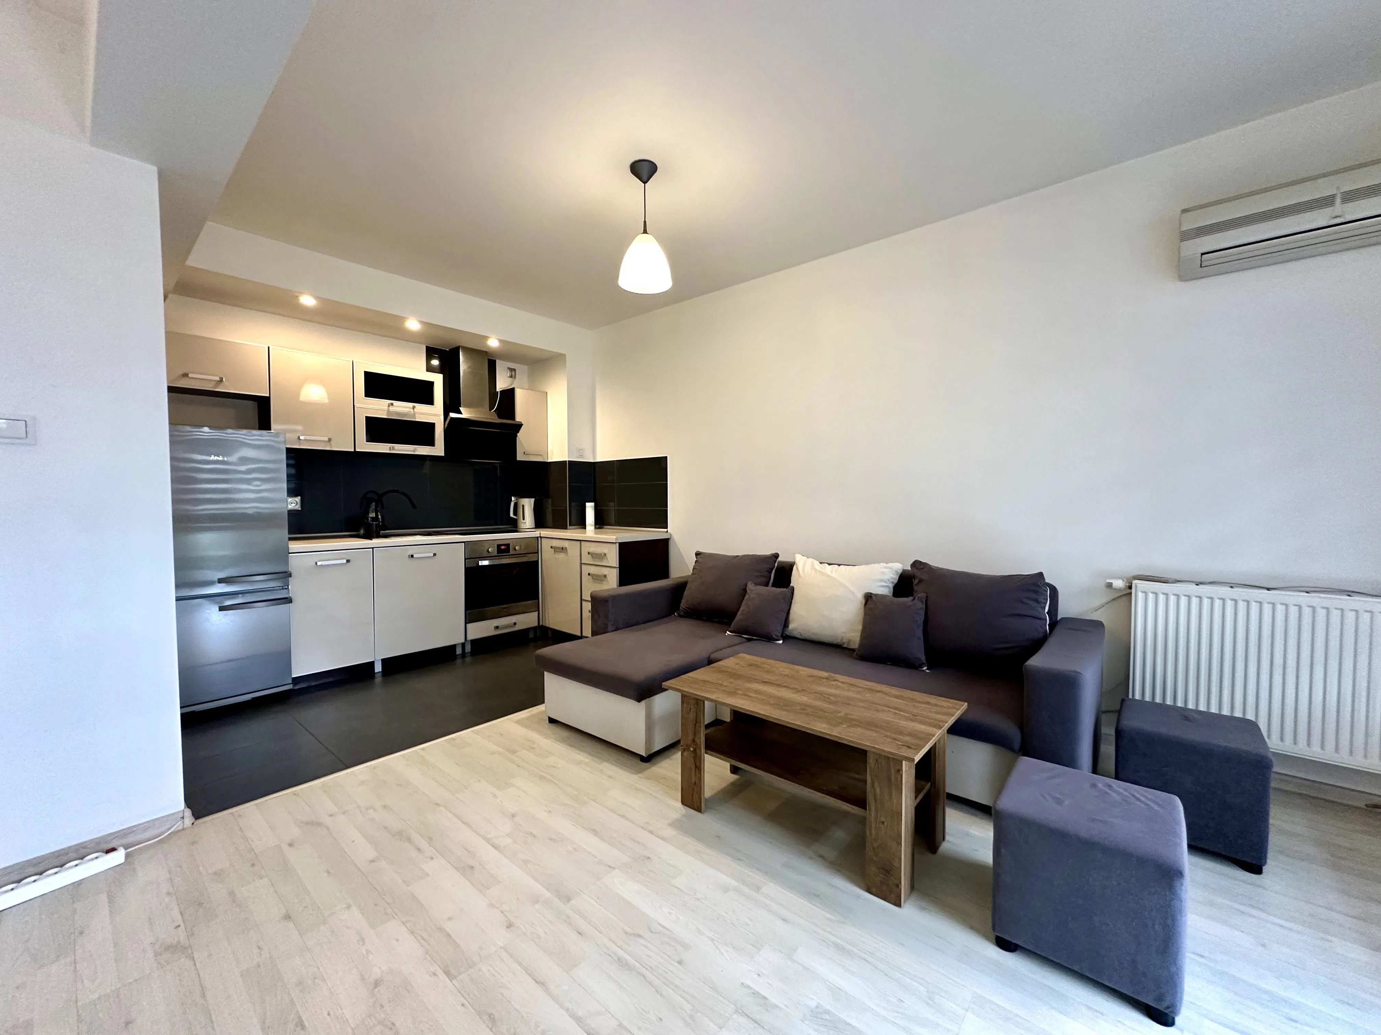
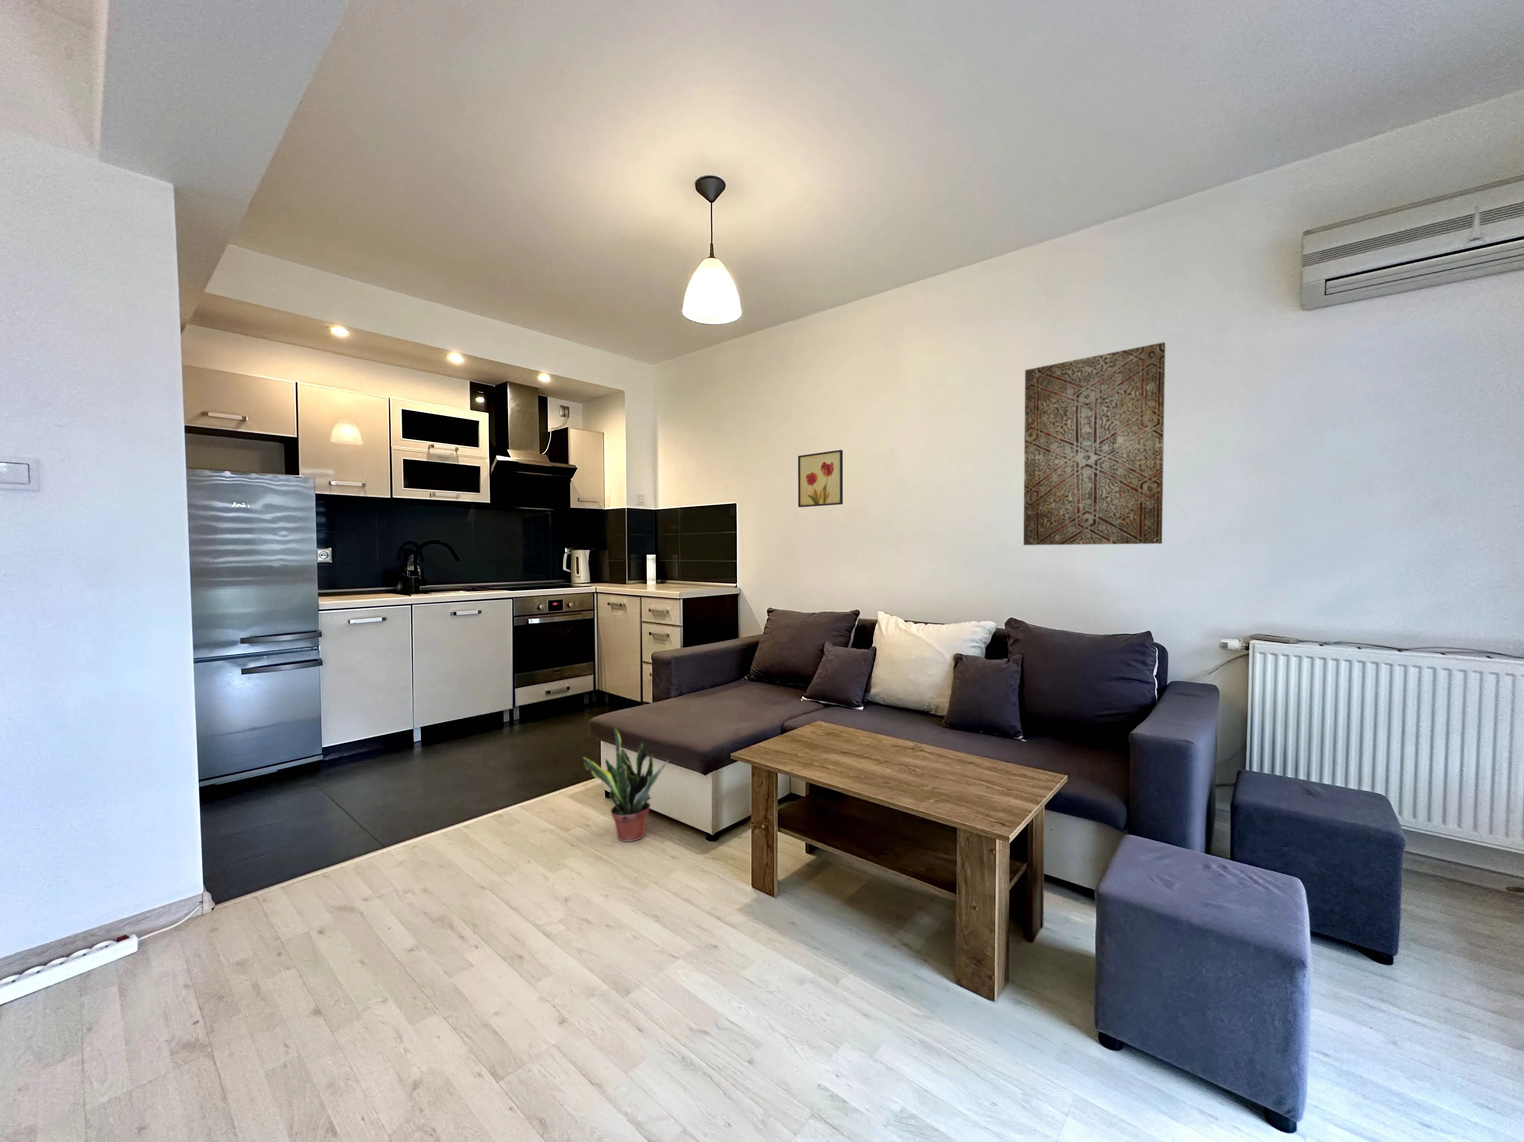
+ potted plant (625, 786)
+ wall art (821, 480)
+ wall art (1090, 451)
